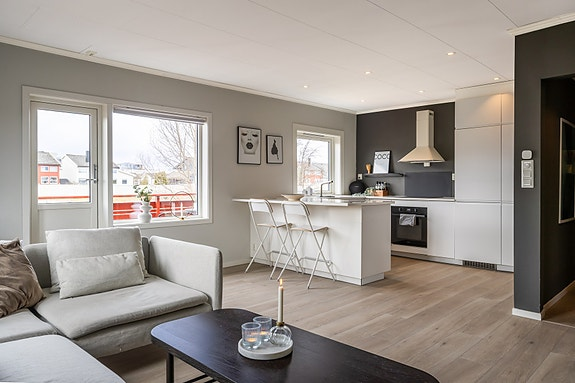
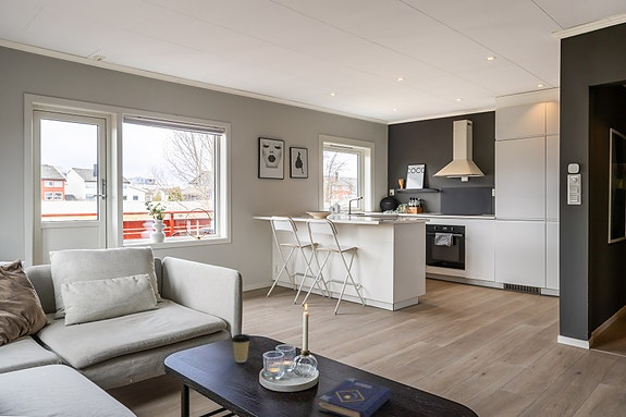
+ coffee cup (241, 347)
+ book (355, 397)
